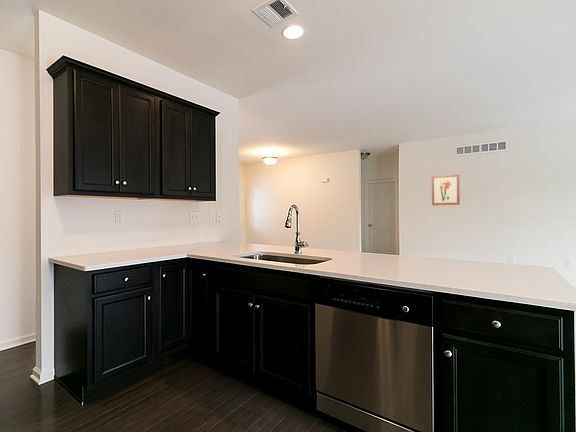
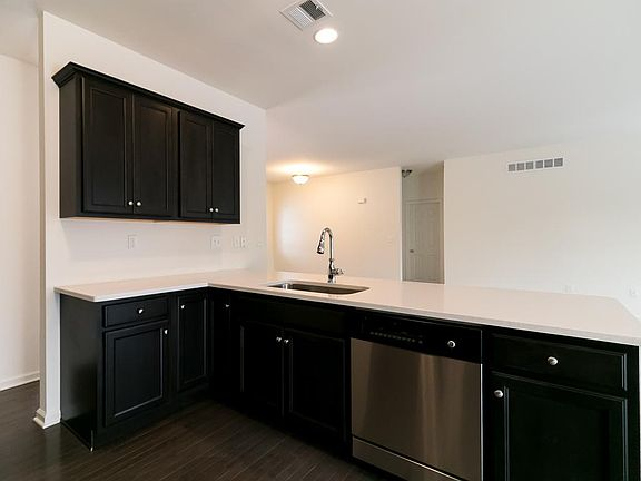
- wall art (445, 190)
